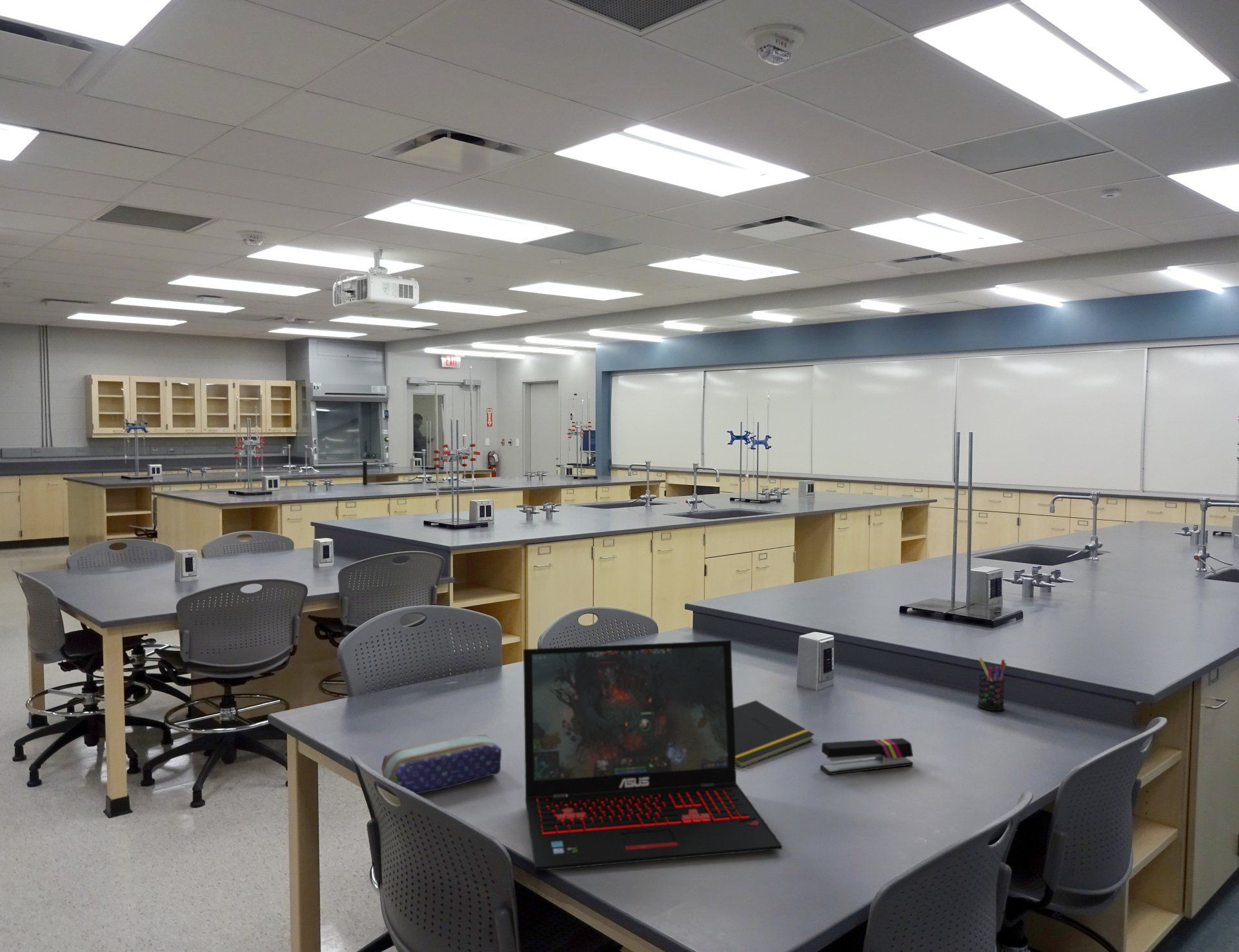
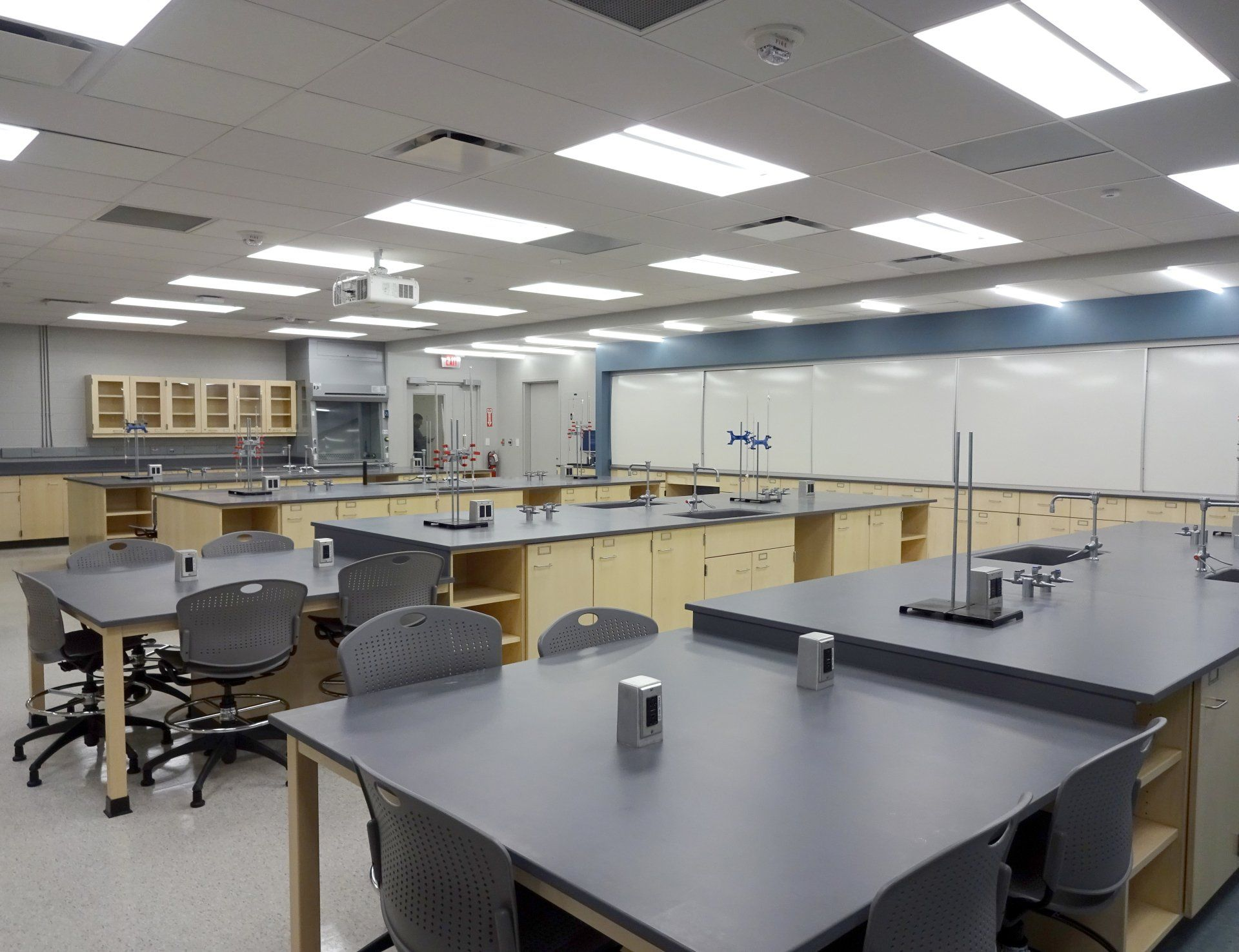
- stapler (867, 753)
- notepad (749, 731)
- pen holder (994, 682)
- laptop (644, 744)
- pencil case (442, 763)
